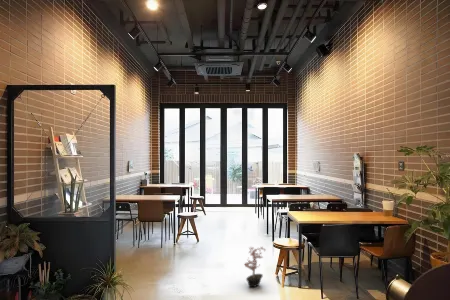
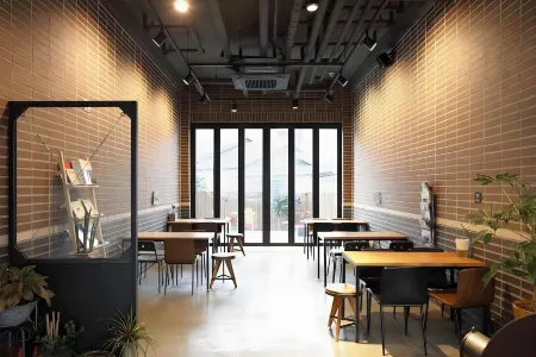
- potted plant (255, 263)
